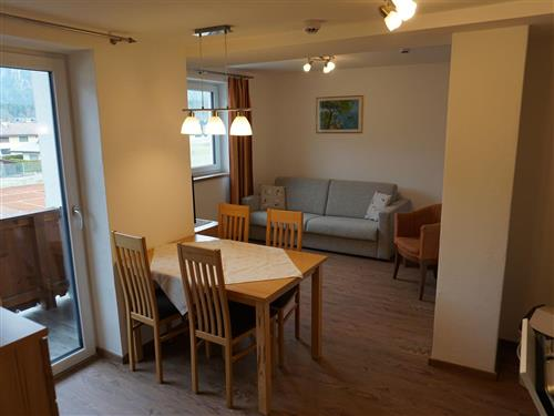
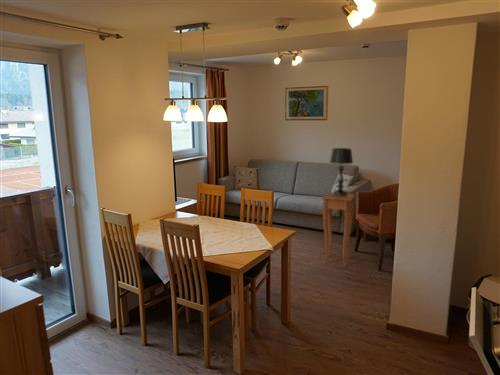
+ side table (331, 229)
+ table lamp (341, 171)
